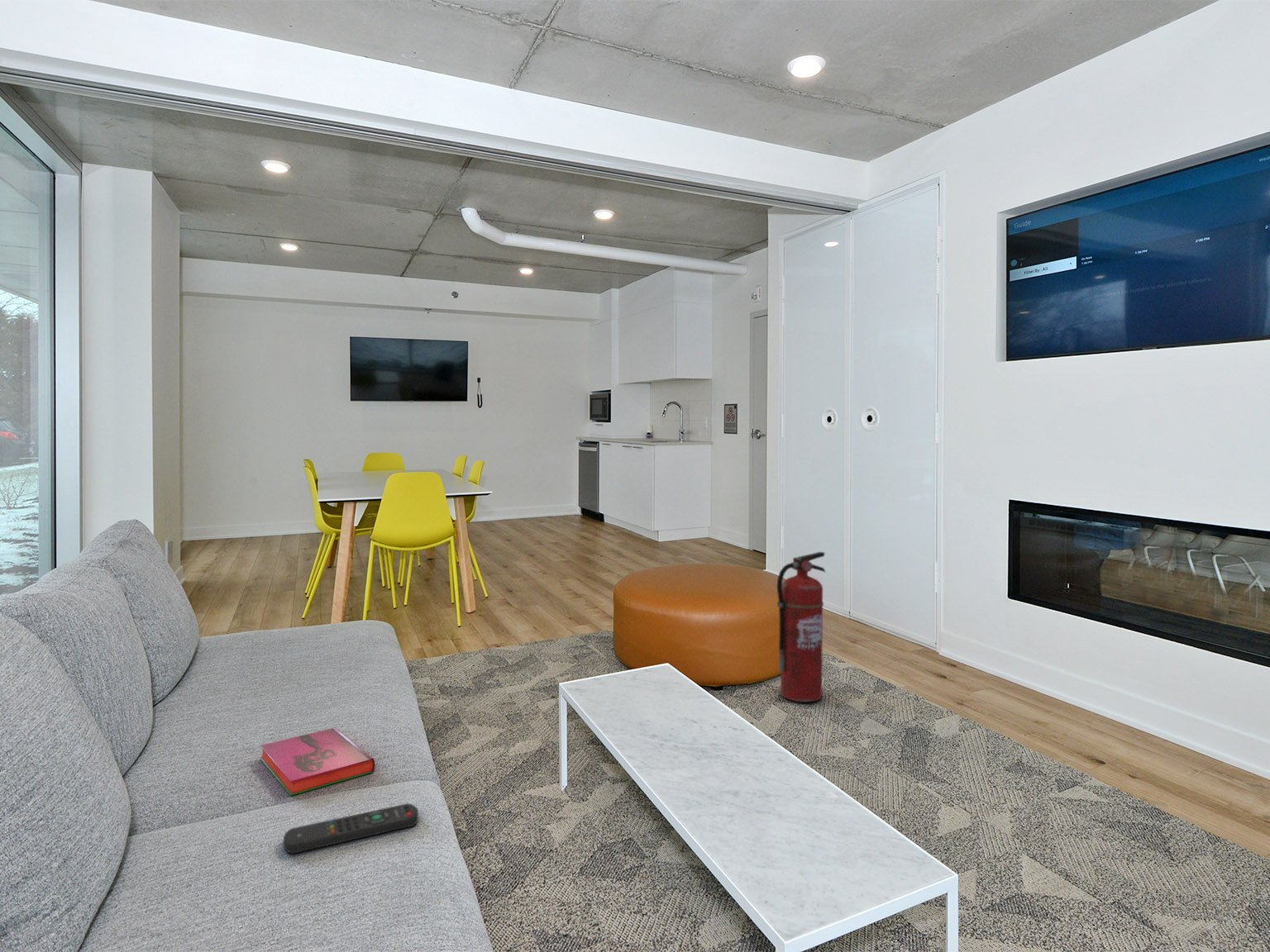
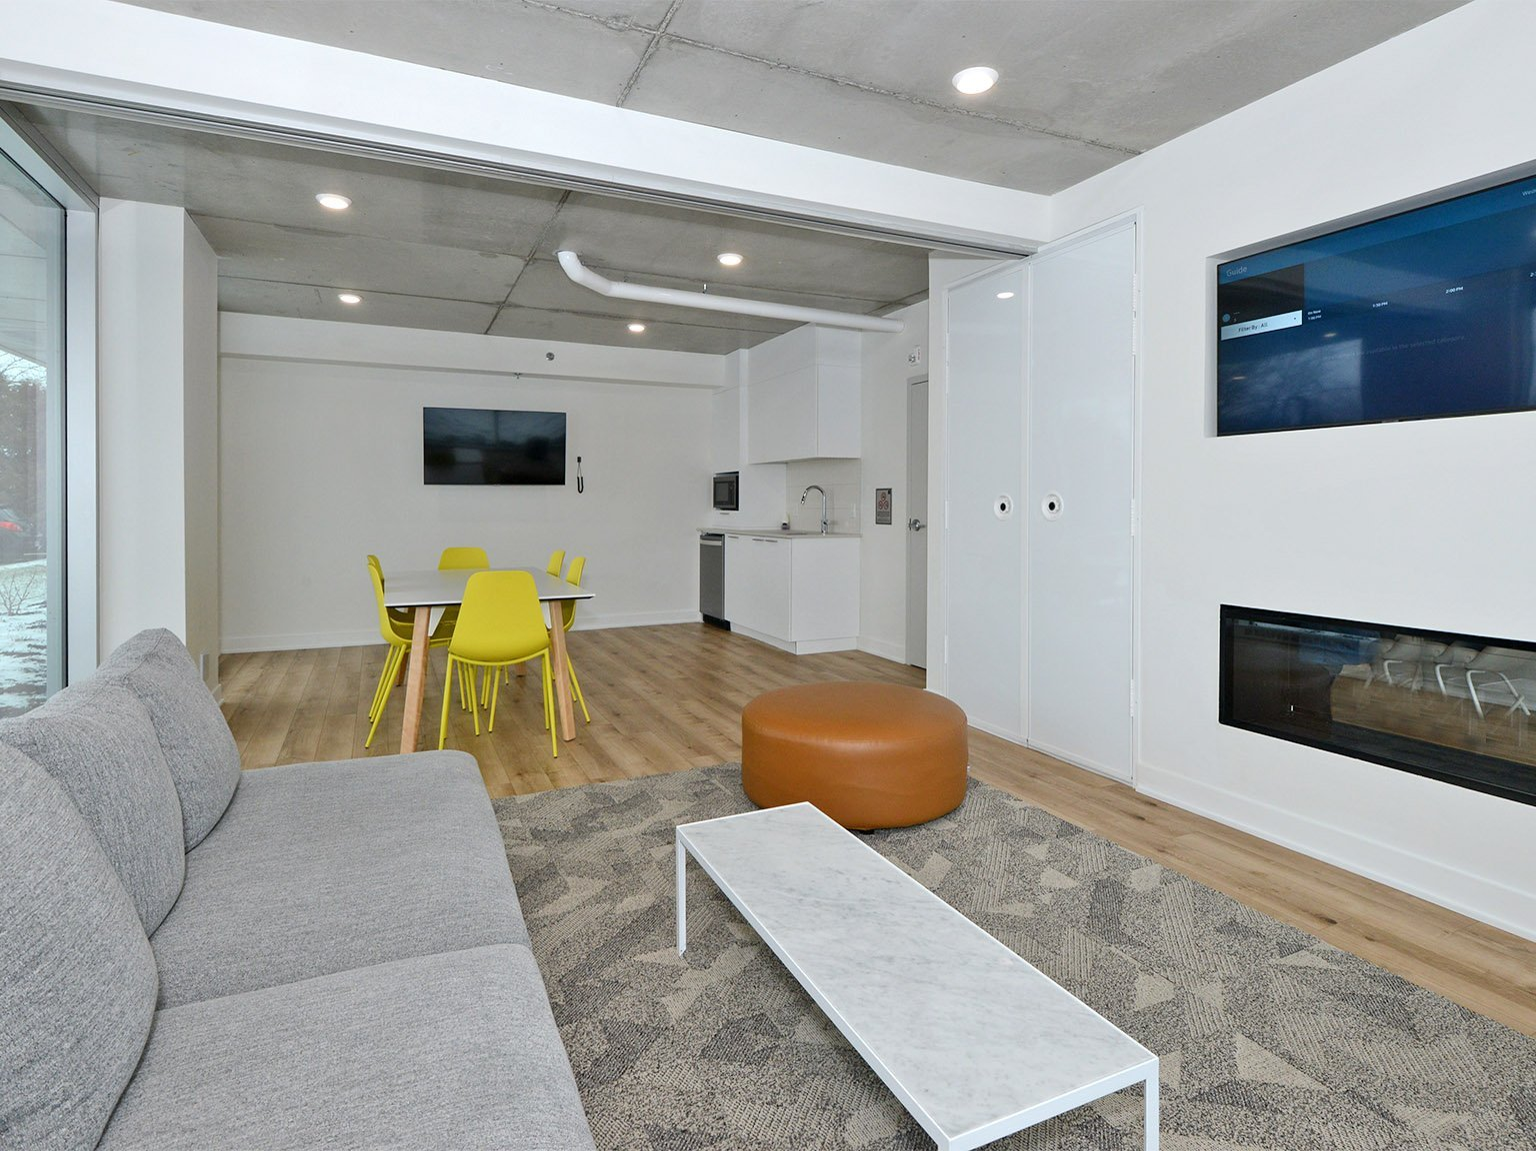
- fire extinguisher (800, 624)
- hardback book (316, 758)
- remote control (353, 826)
